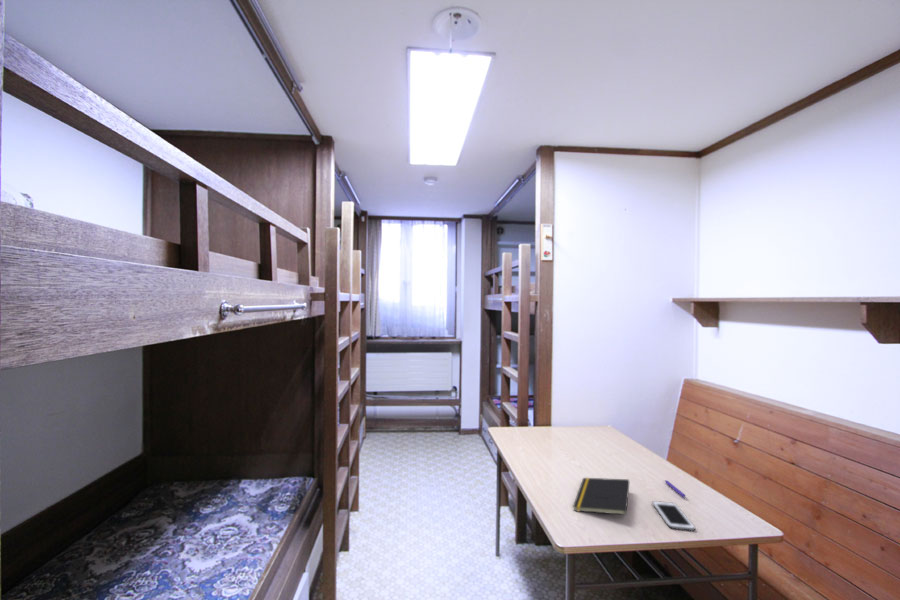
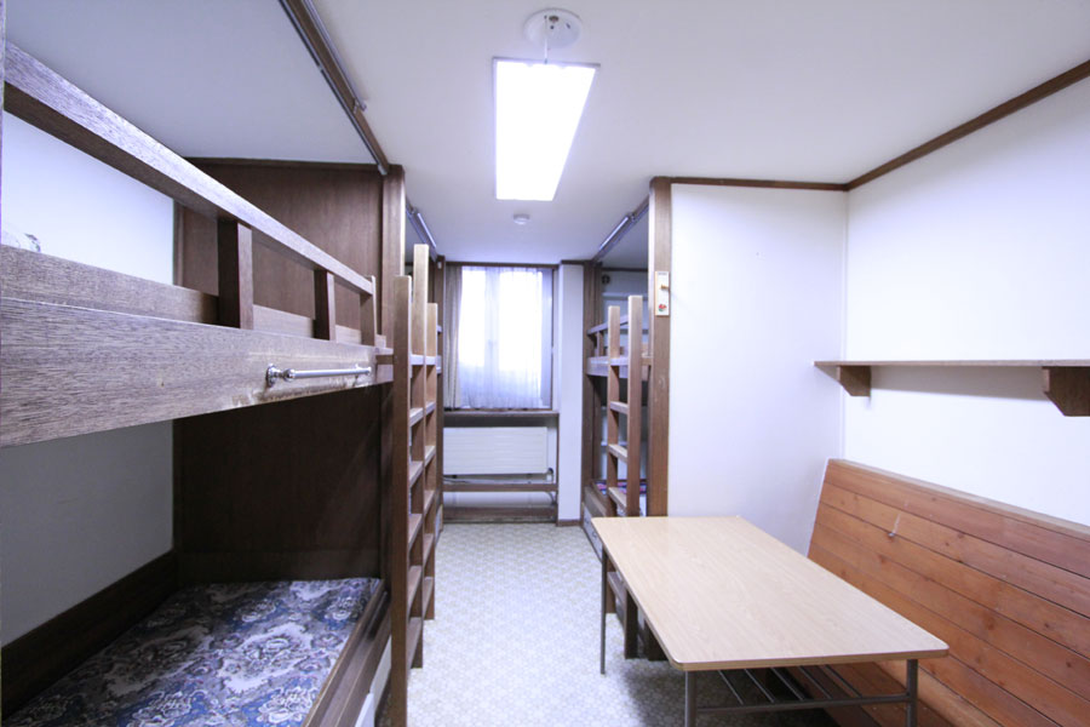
- pen (674, 488)
- cell phone (672, 515)
- notepad (602, 494)
